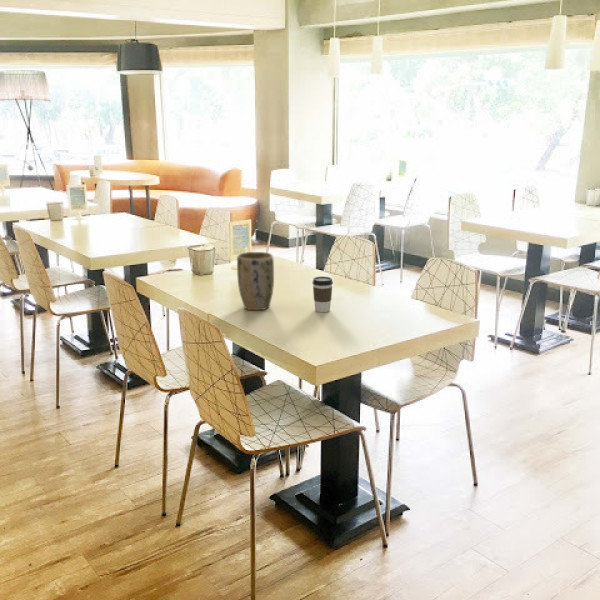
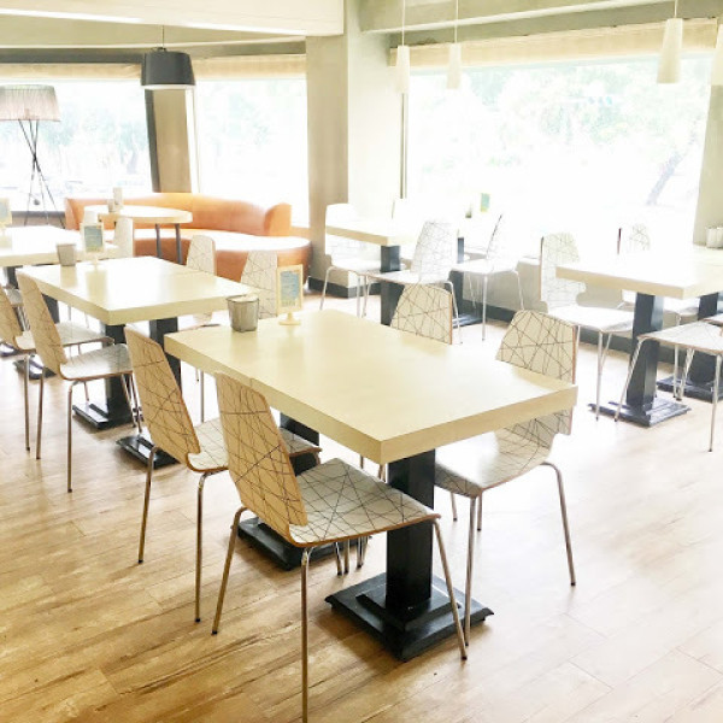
- plant pot (255, 281)
- coffee cup (322, 294)
